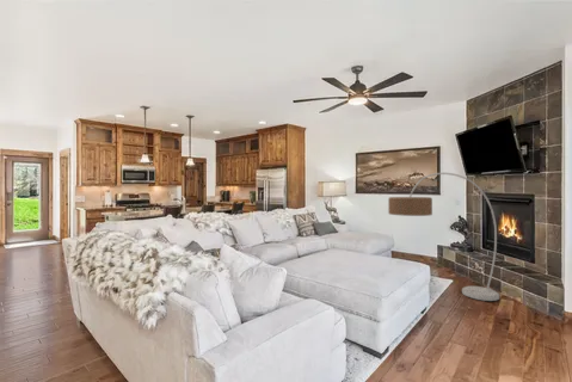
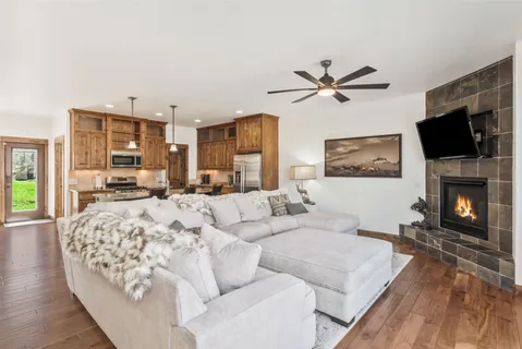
- floor lamp (431, 214)
